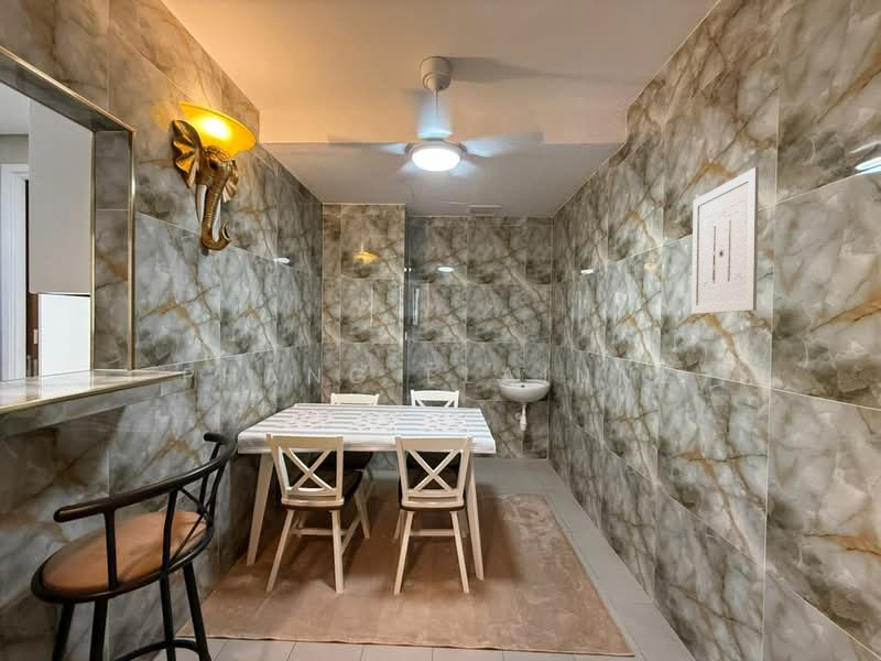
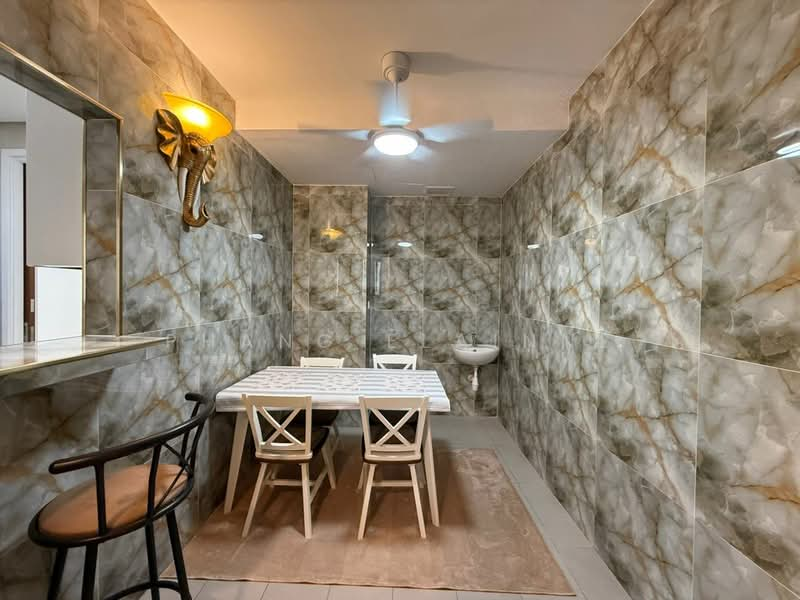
- wall art (720, 249)
